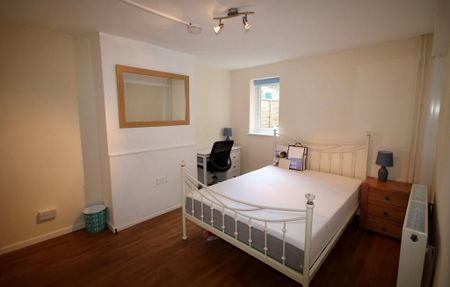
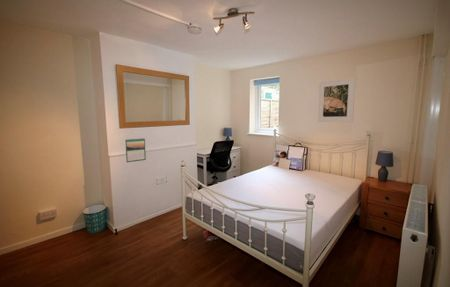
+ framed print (335, 101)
+ calendar (135, 149)
